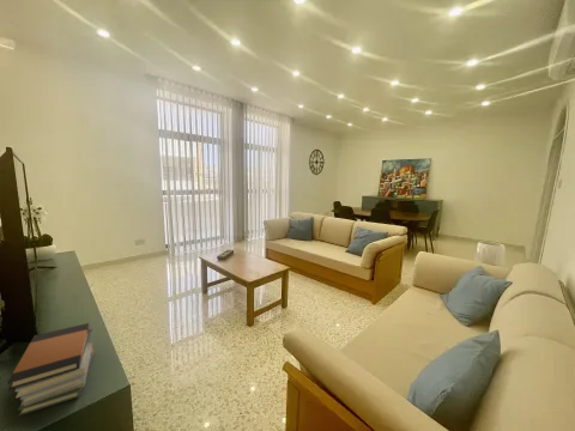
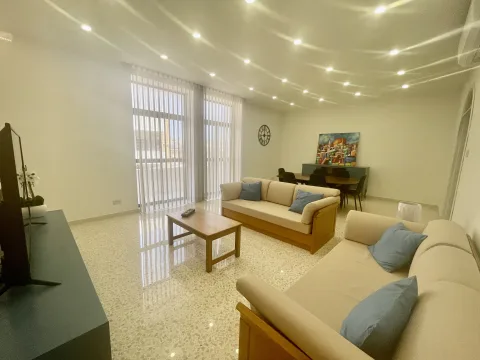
- book stack (58, 364)
